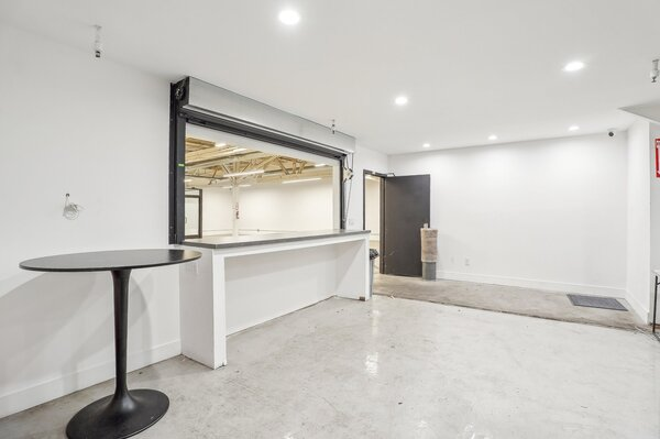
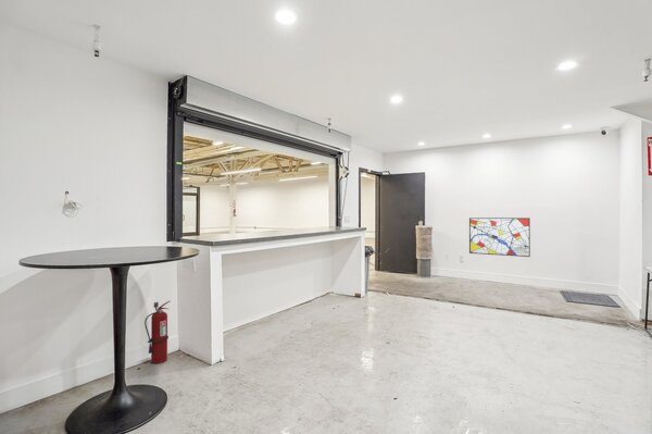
+ fire extinguisher (158, 332)
+ wall art (498, 236)
